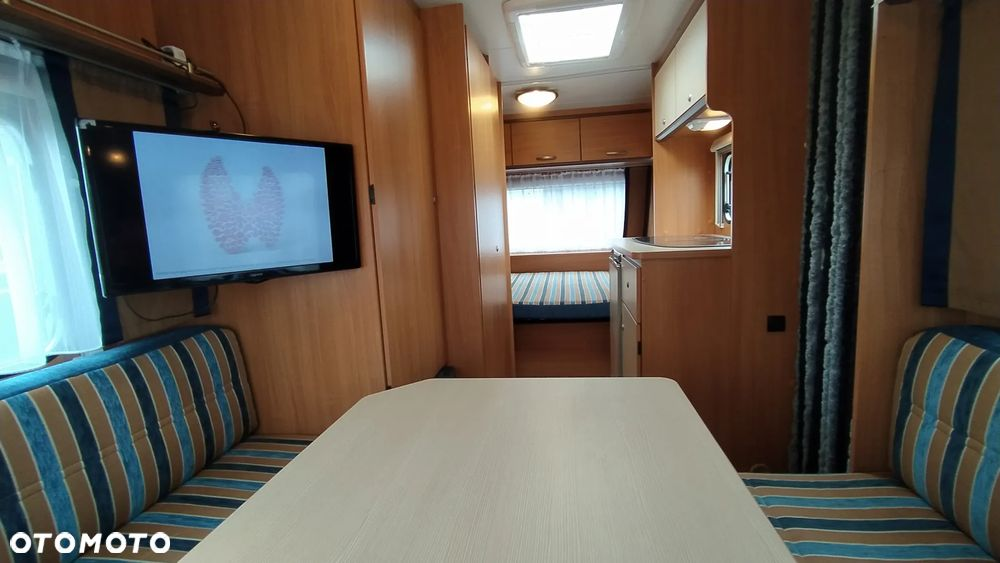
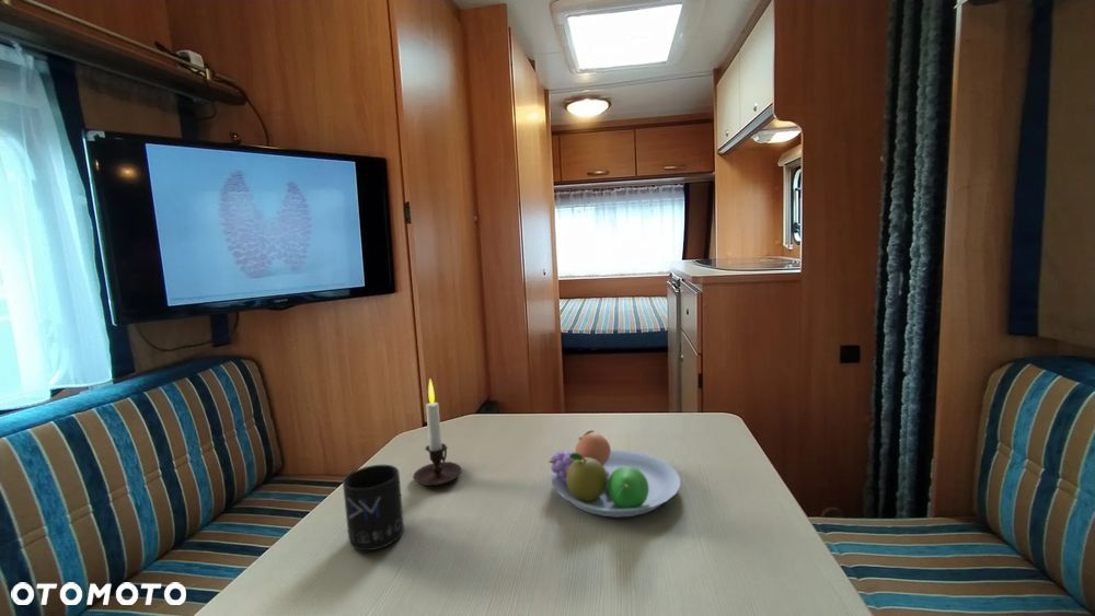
+ fruit bowl (612, 467)
+ mug (378, 500)
+ candle (435, 426)
